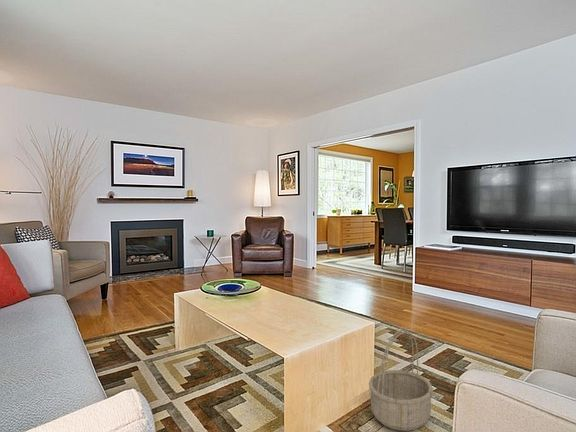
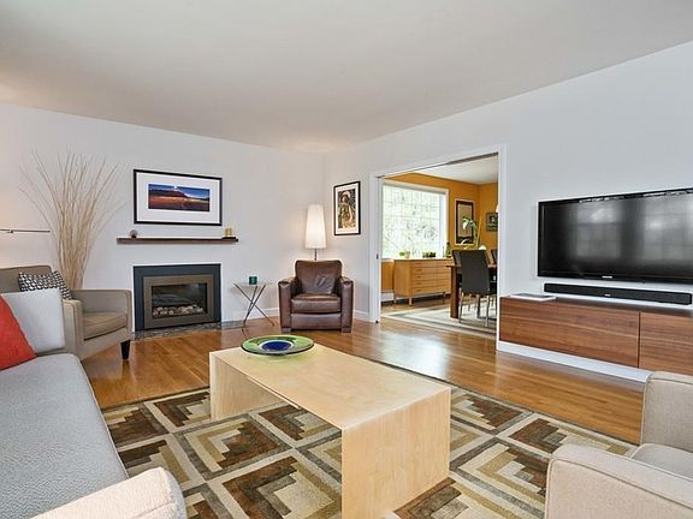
- basket (400, 373)
